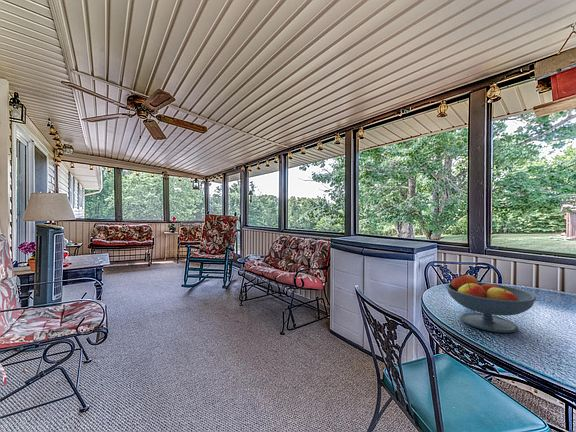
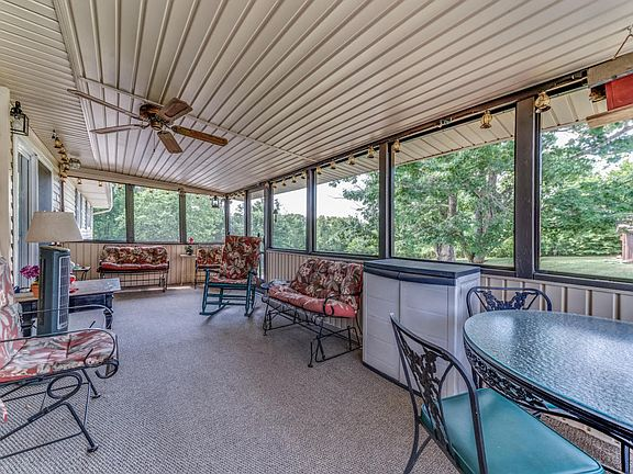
- fruit bowl (487, 300)
